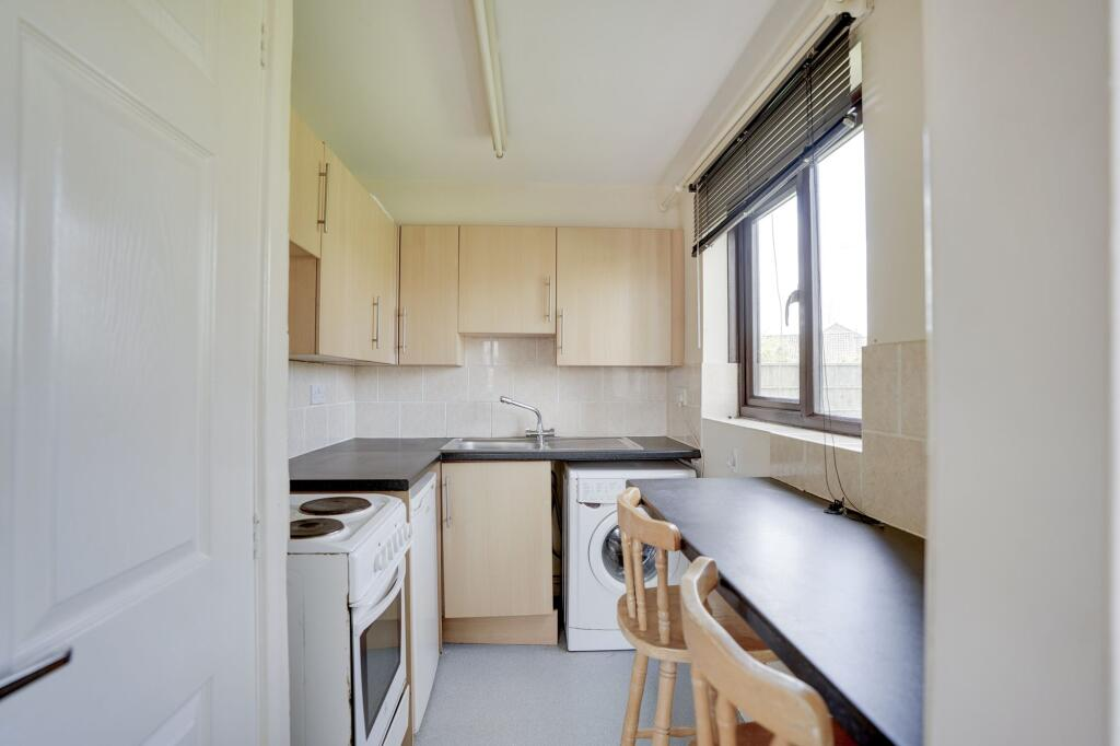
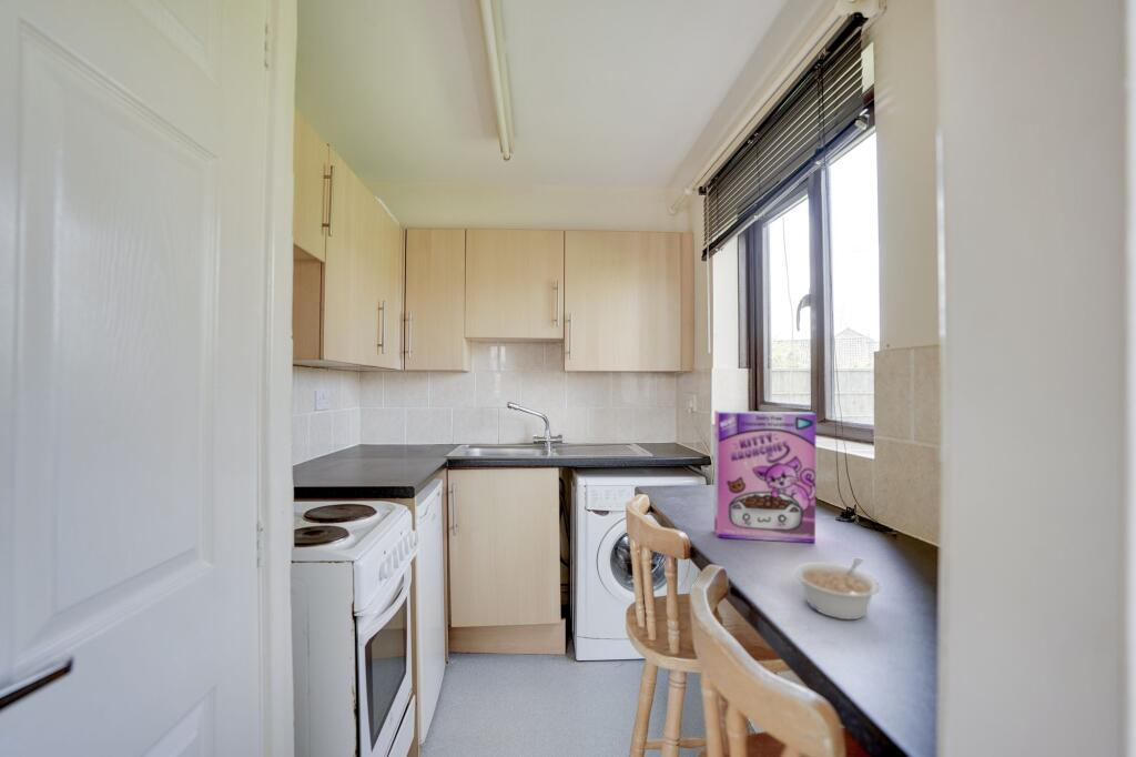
+ legume (834, 587)
+ cereal box (762, 473)
